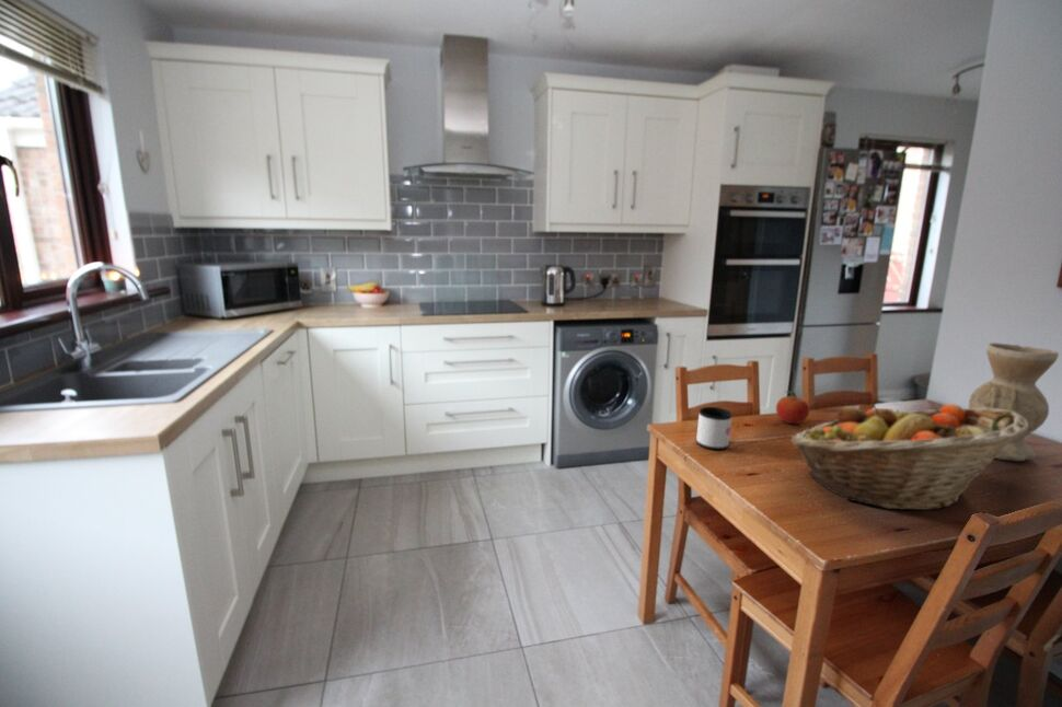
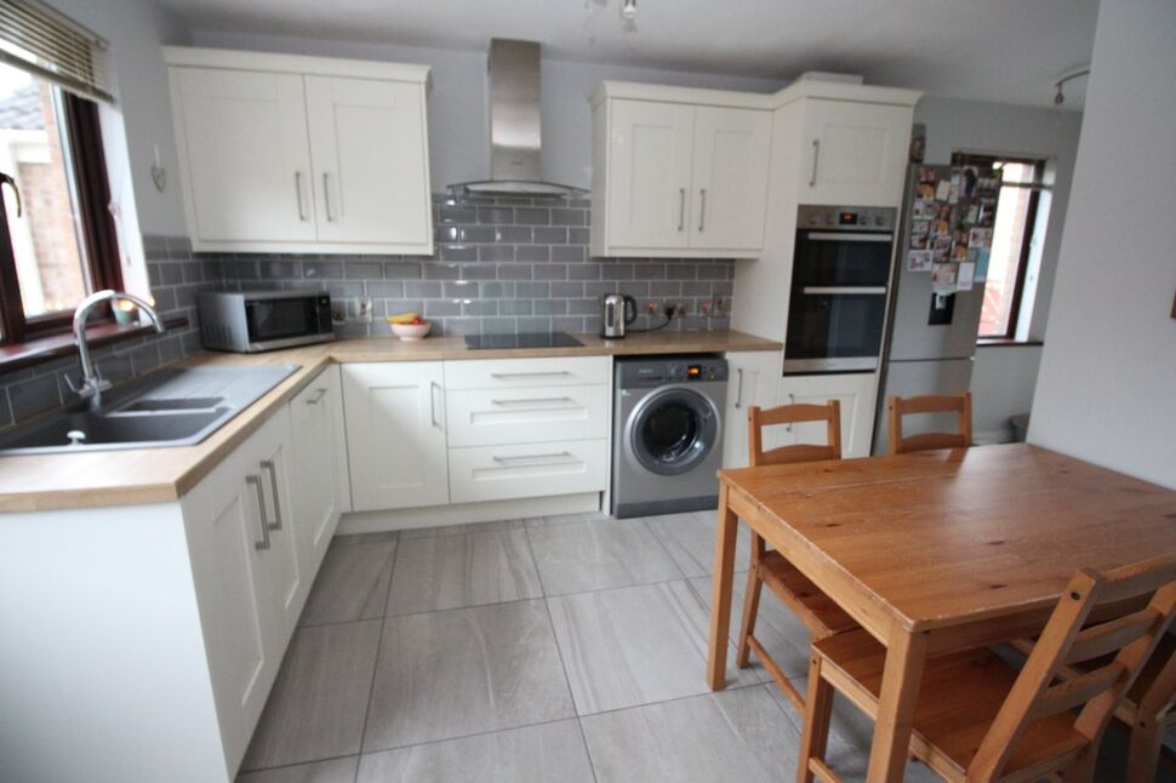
- fruit (793, 407)
- fruit basket (898, 443)
- vase (1004, 402)
- mug (717, 426)
